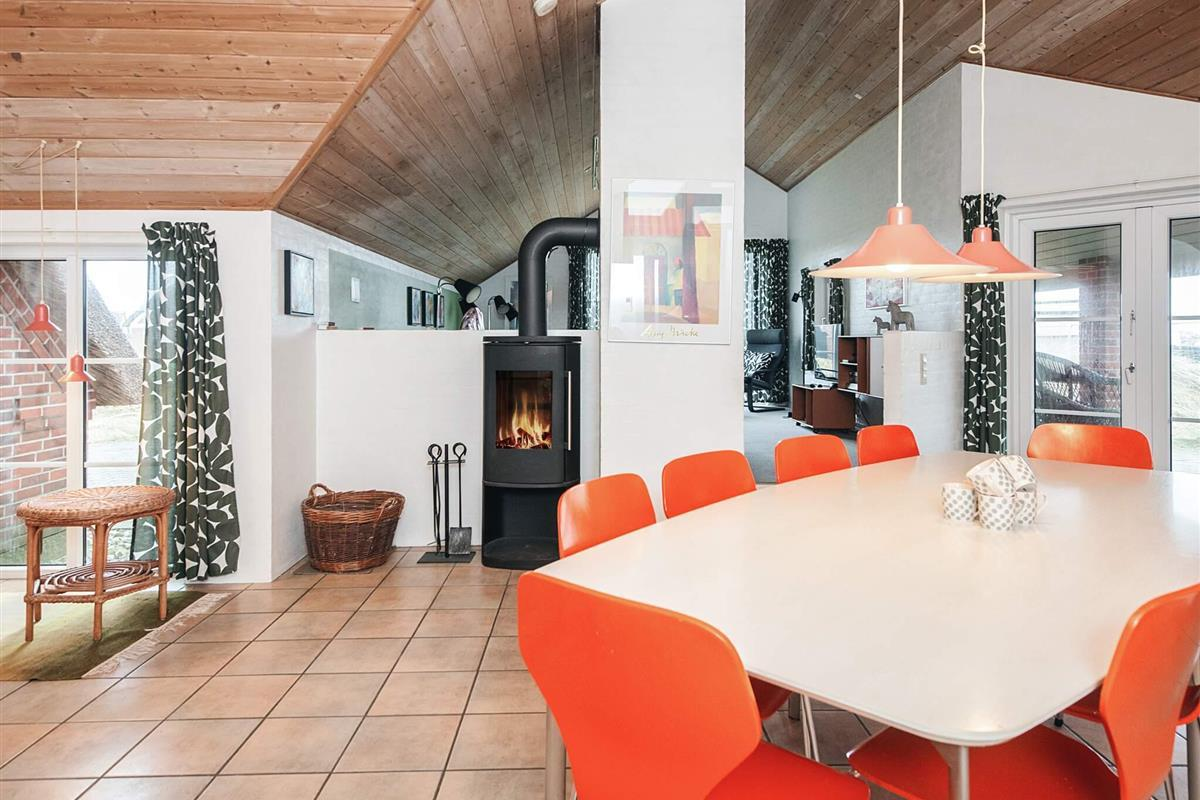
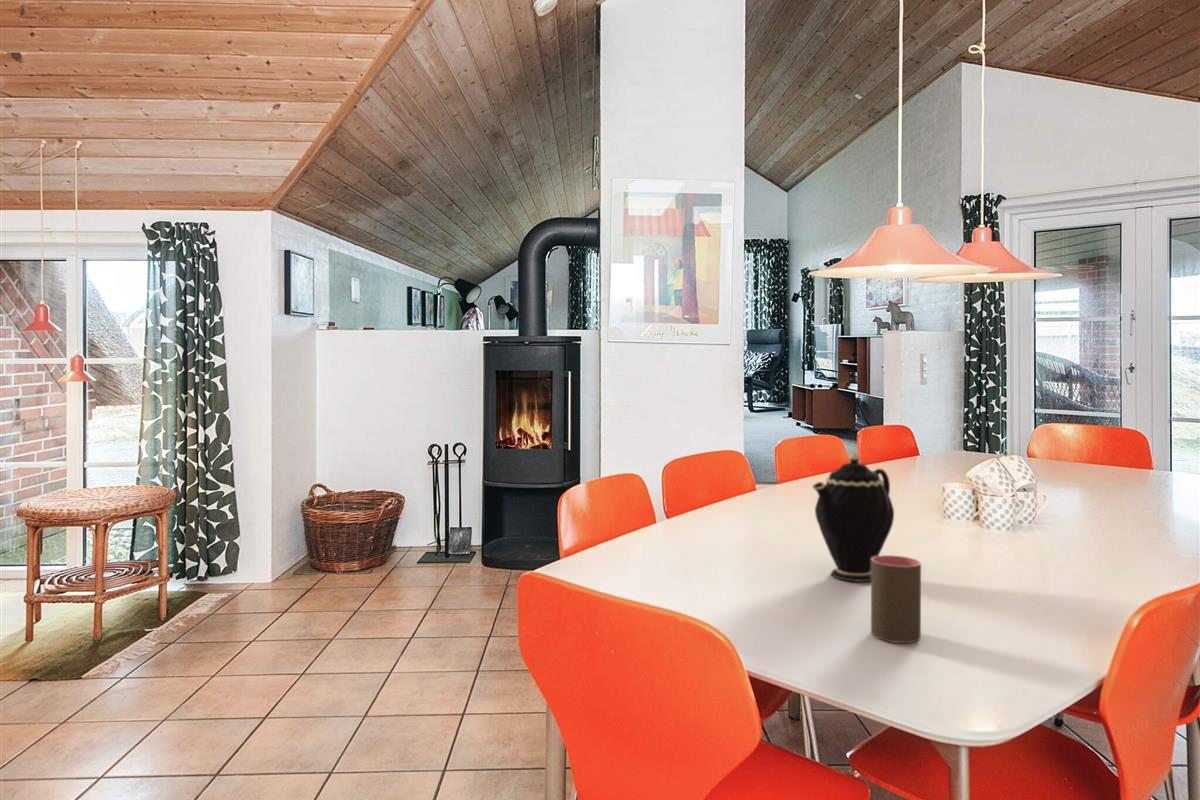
+ cup (895, 597)
+ teapot (852, 514)
